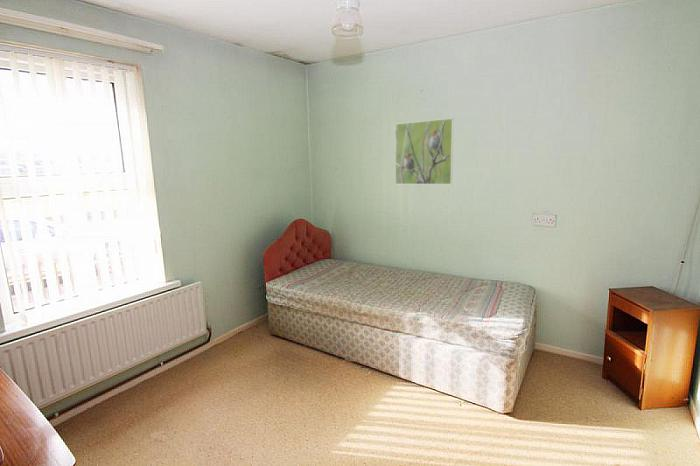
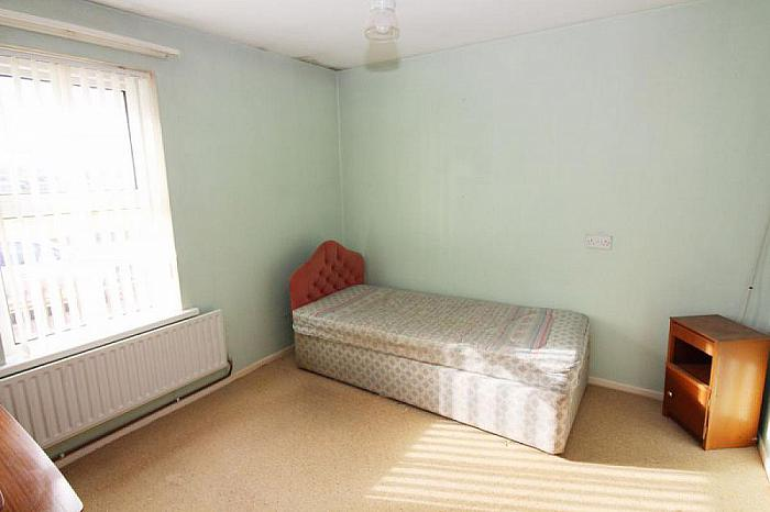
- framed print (422, 153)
